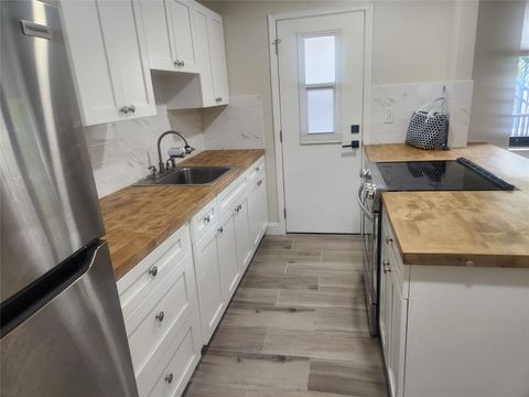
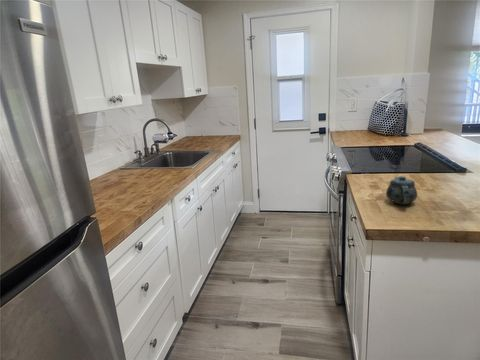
+ chinaware (401, 189)
